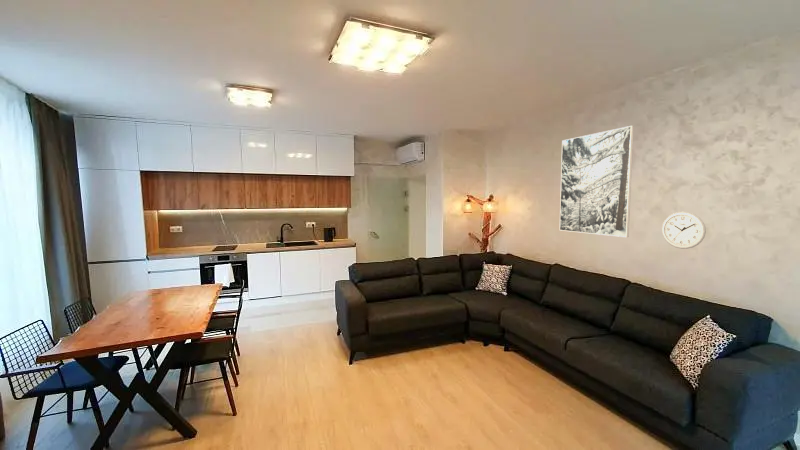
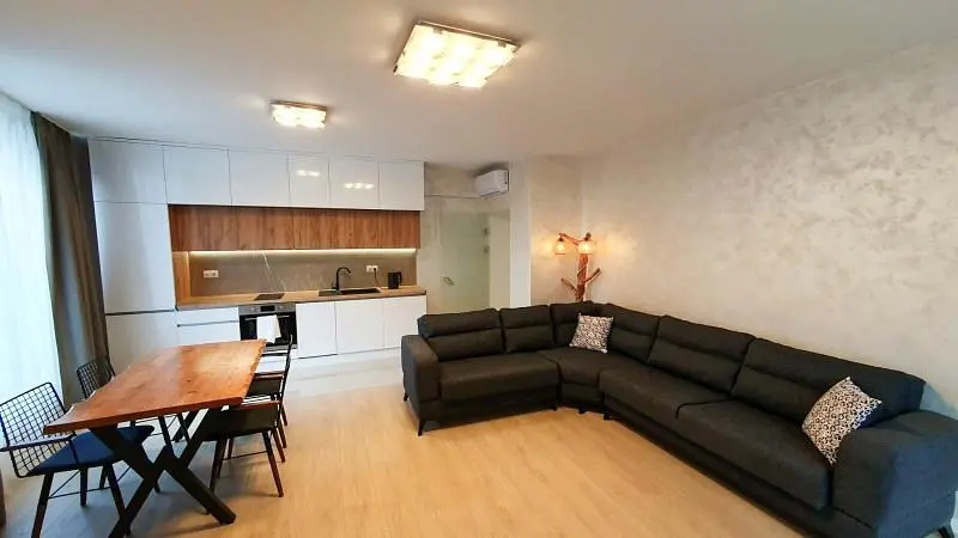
- wall clock (682, 230)
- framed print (592, 184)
